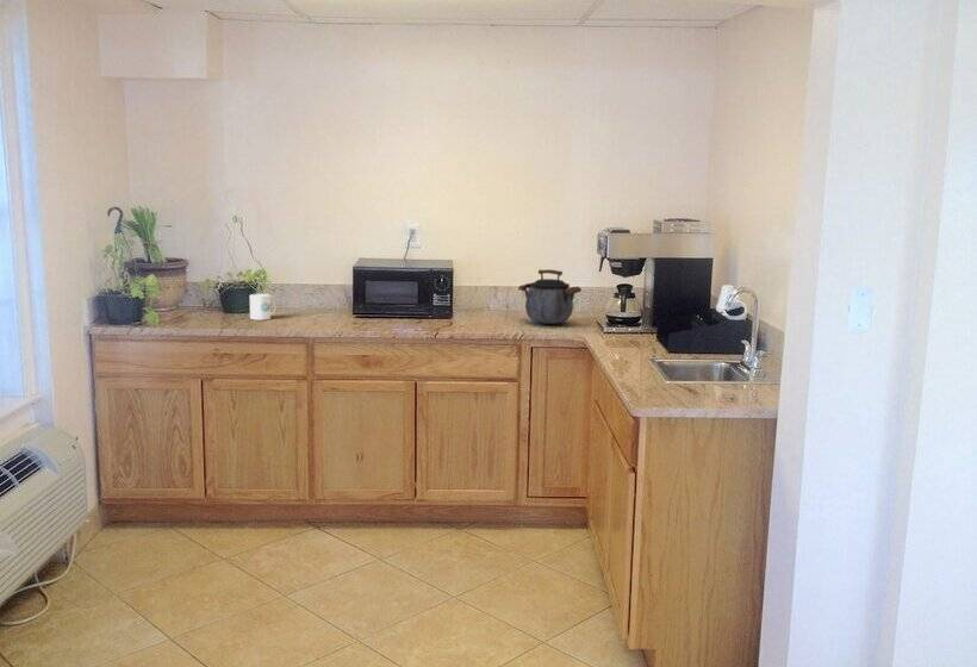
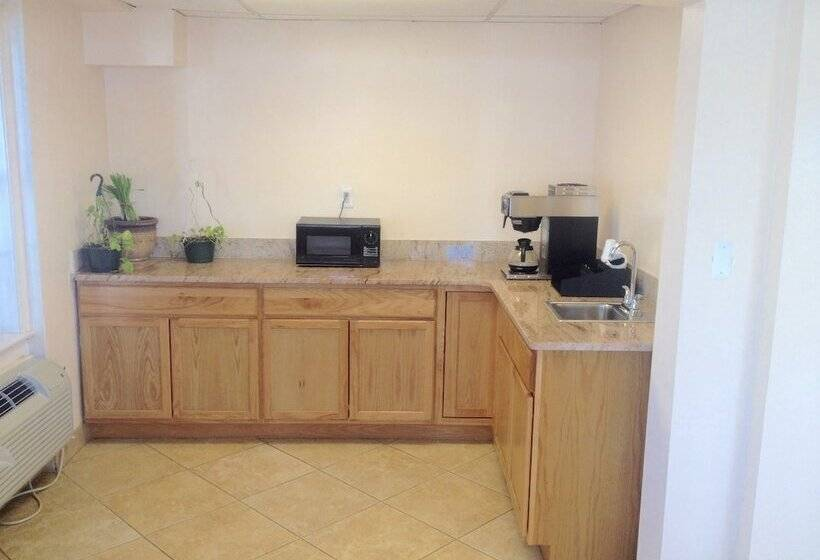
- kettle (549, 297)
- mug (263, 306)
